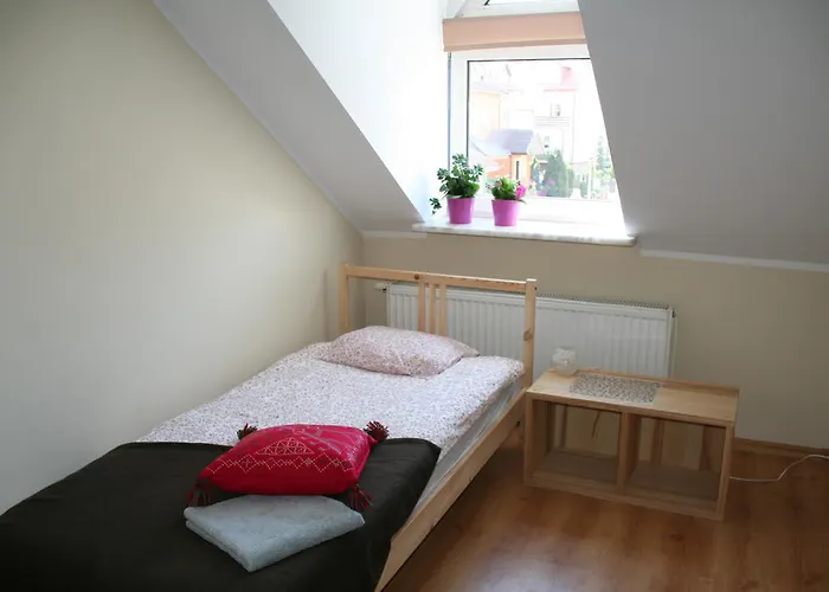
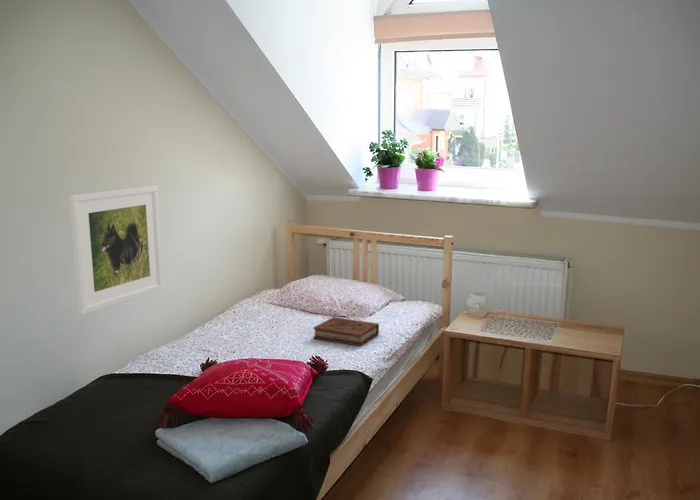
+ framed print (120, 246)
+ book (346, 330)
